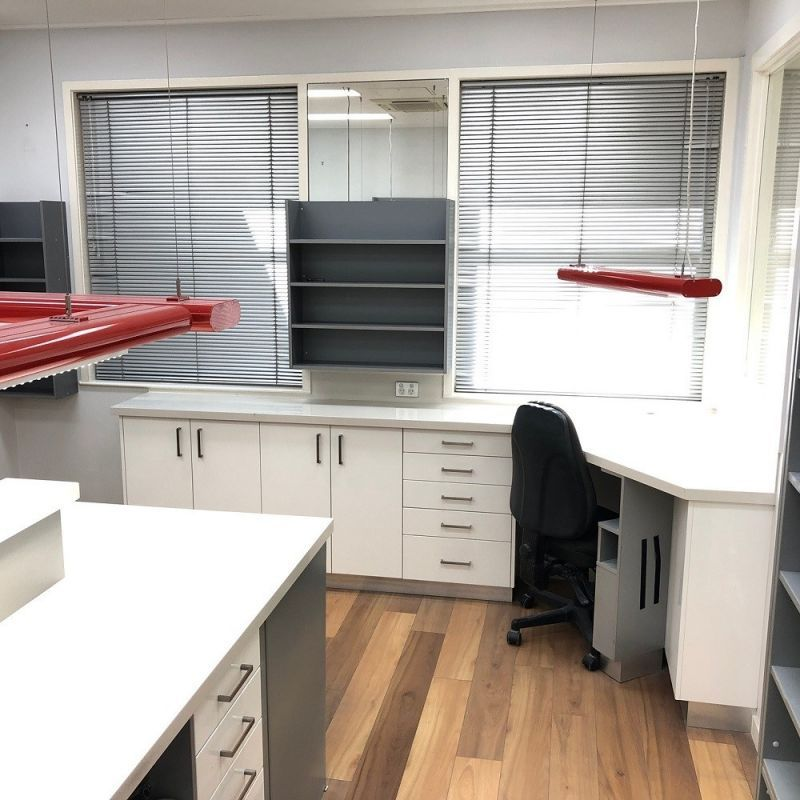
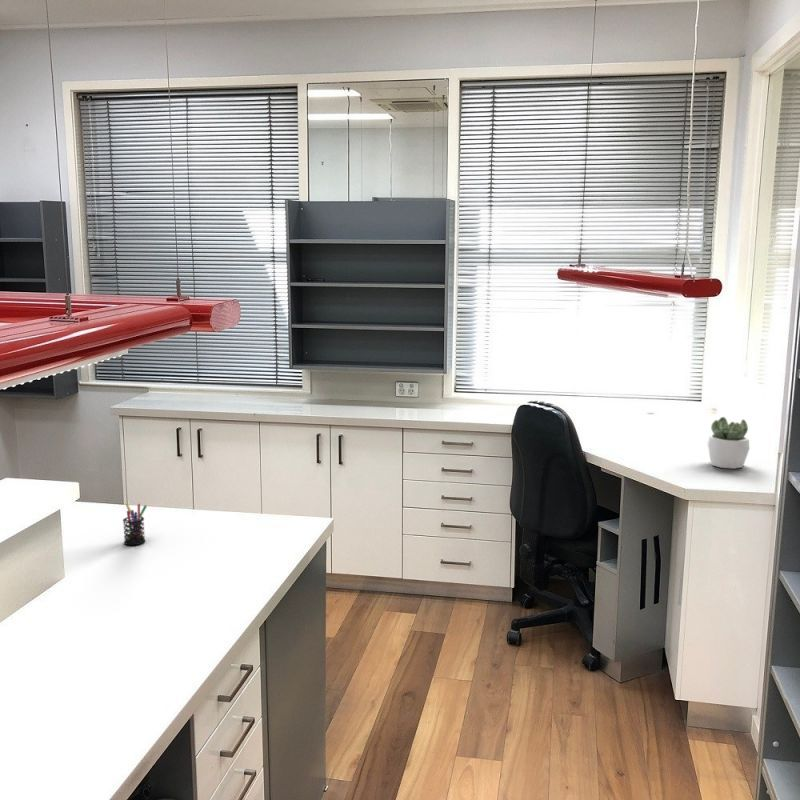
+ succulent plant (728, 442)
+ pen holder (136, 521)
